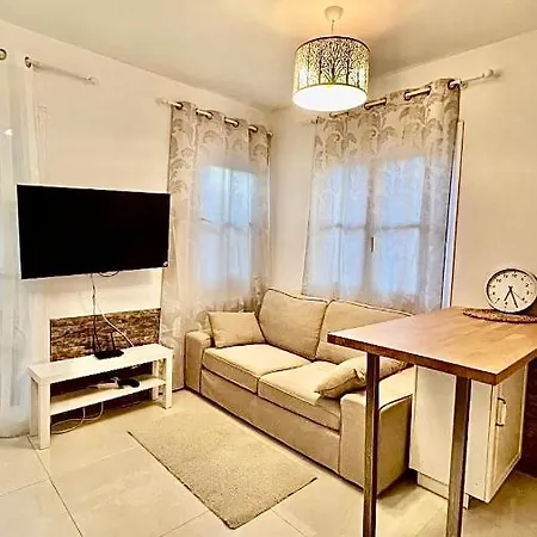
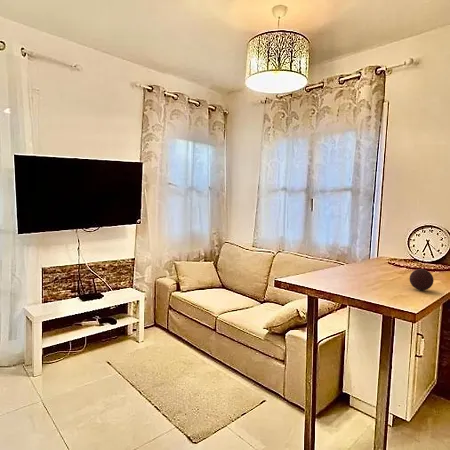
+ decorative ball (421, 279)
